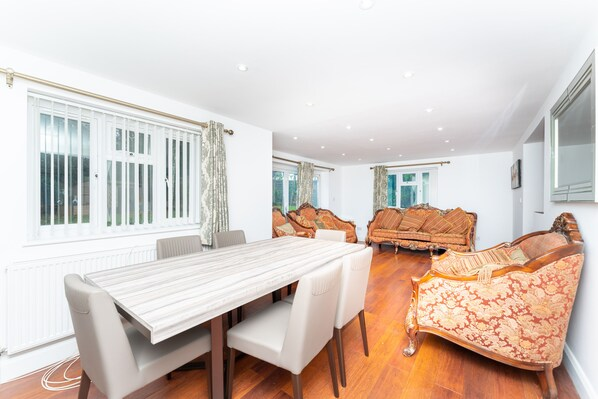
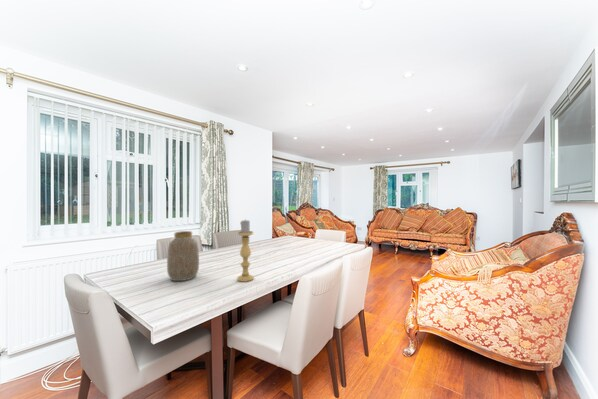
+ vase (183, 254)
+ candle holder (245, 249)
